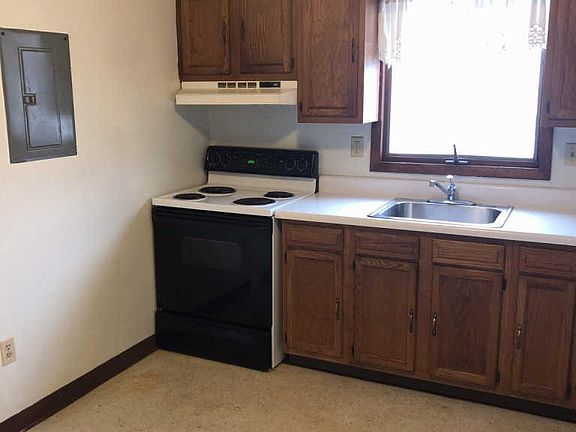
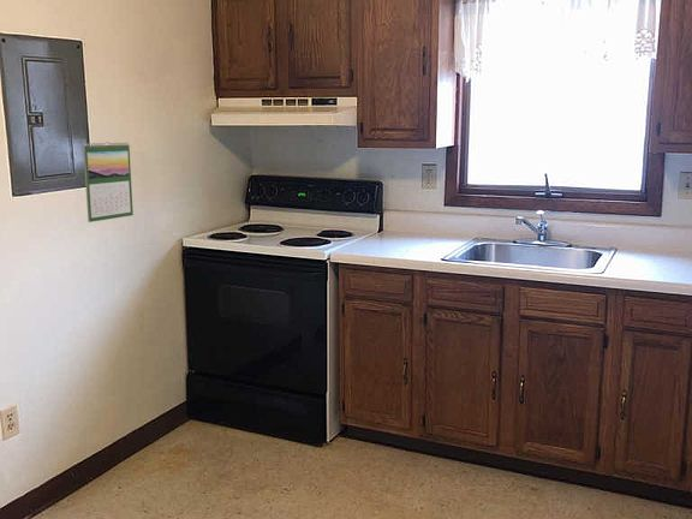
+ calendar (108, 180)
